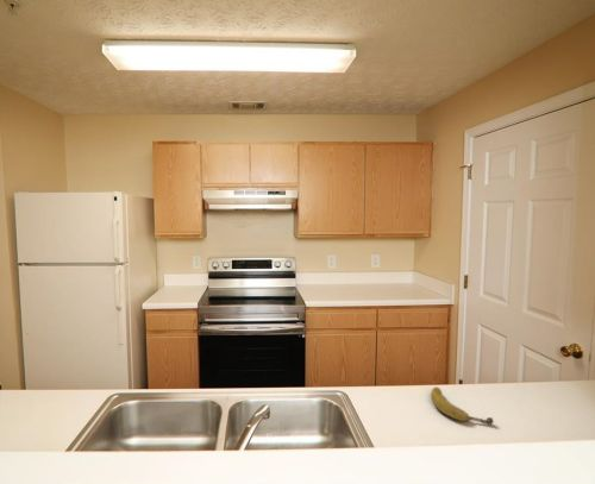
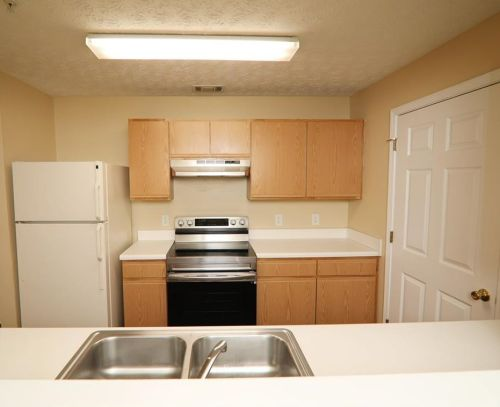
- fruit (455, 406)
